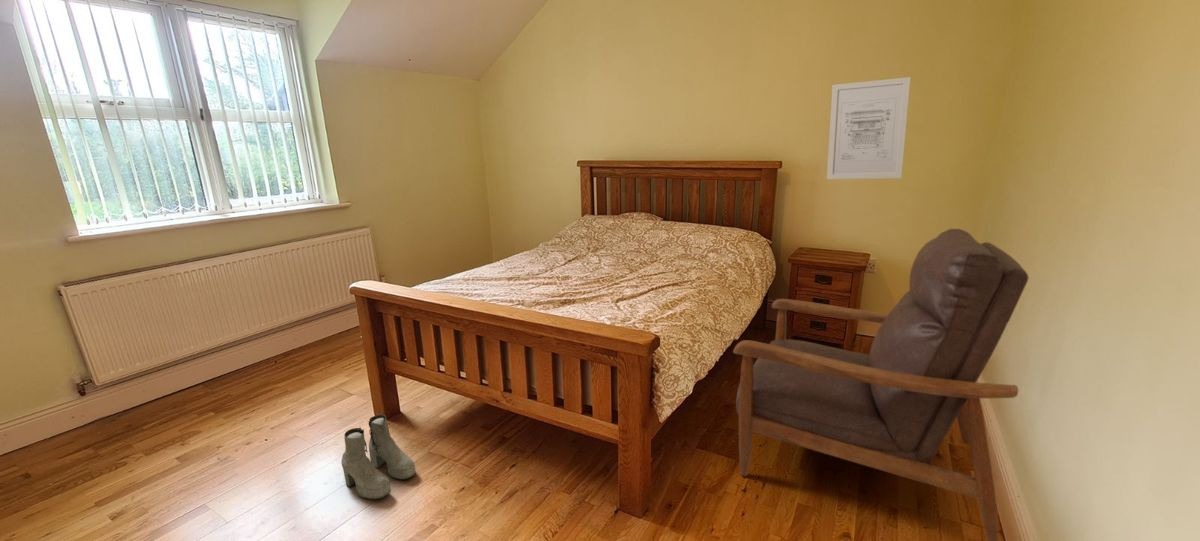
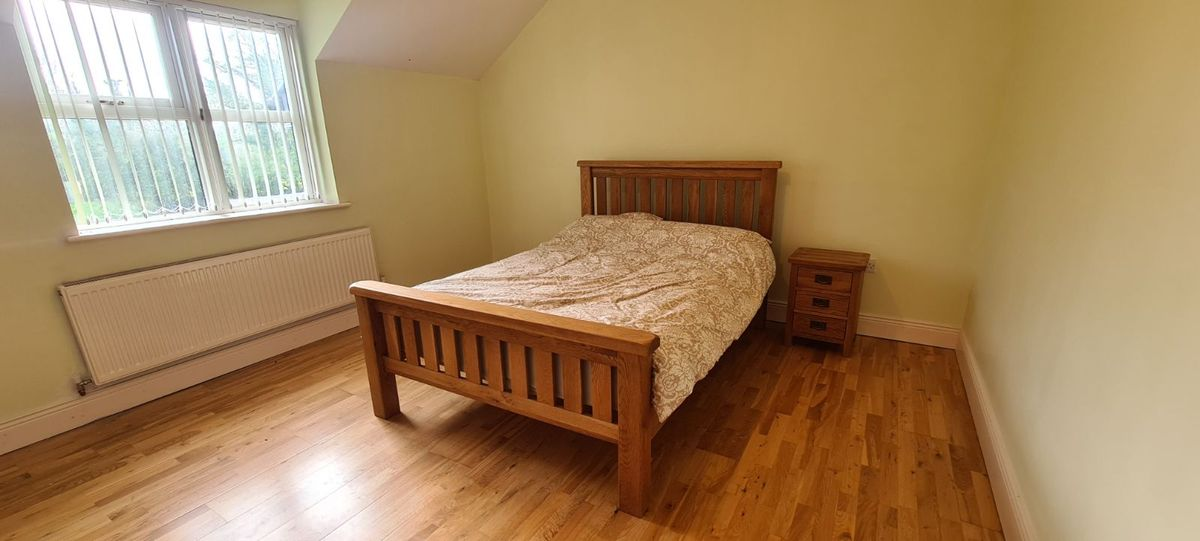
- chair (862, 353)
- wall art (866, 130)
- boots (377, 453)
